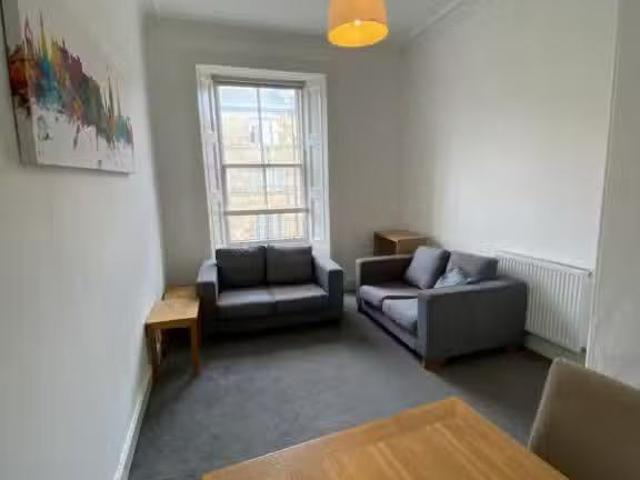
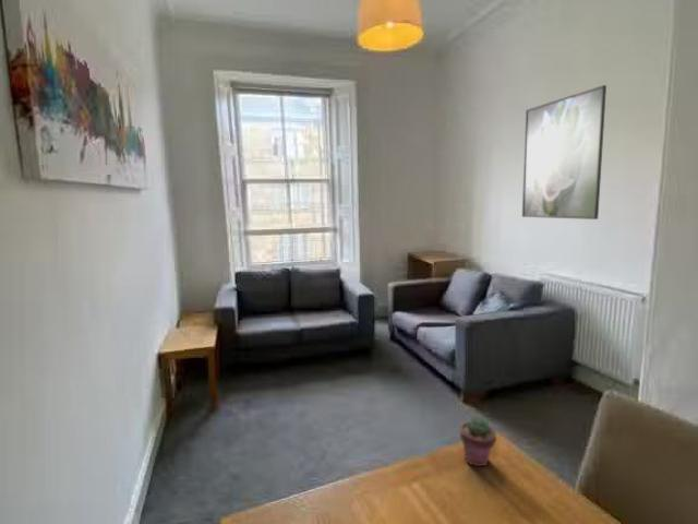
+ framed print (558, 159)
+ potted succulent (477, 439)
